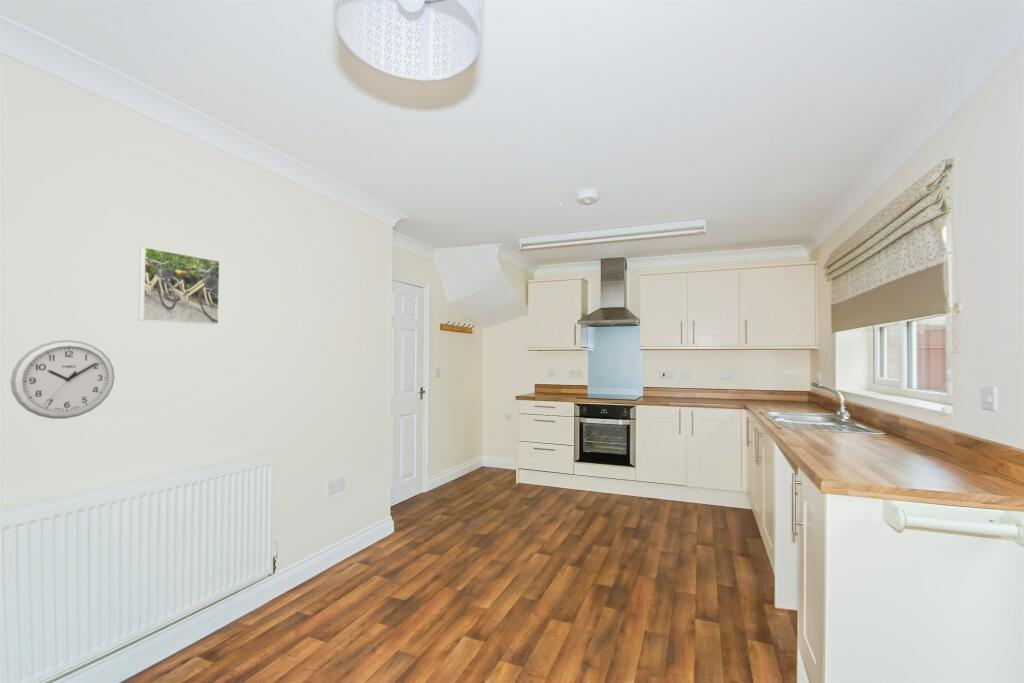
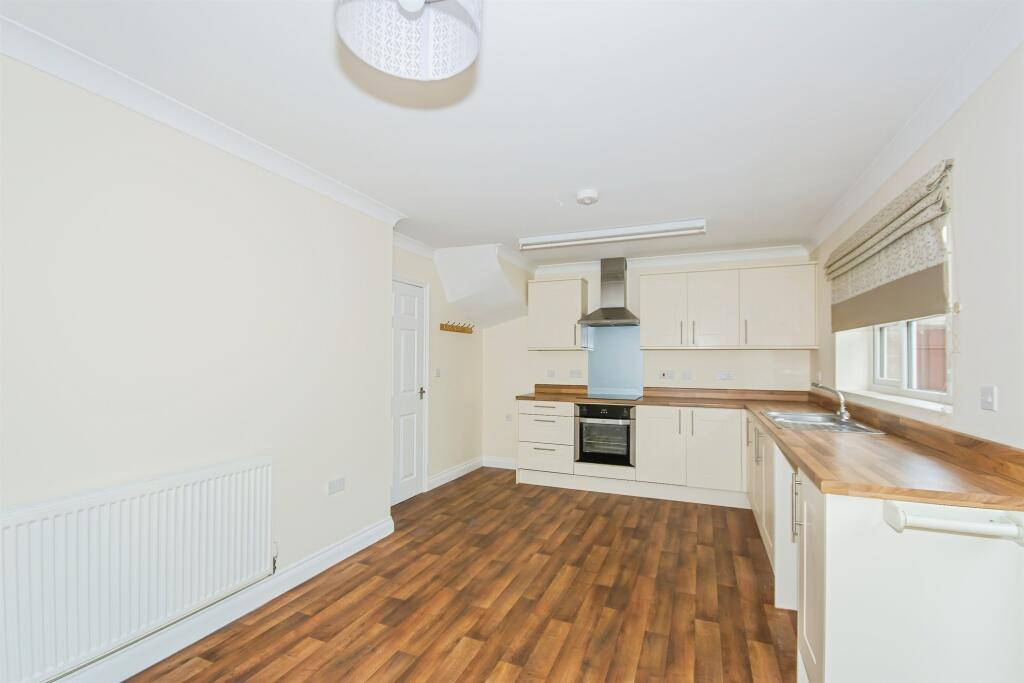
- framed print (182, 288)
- wall clock (67, 379)
